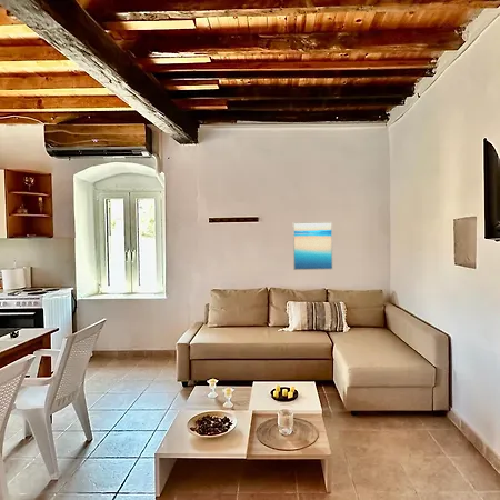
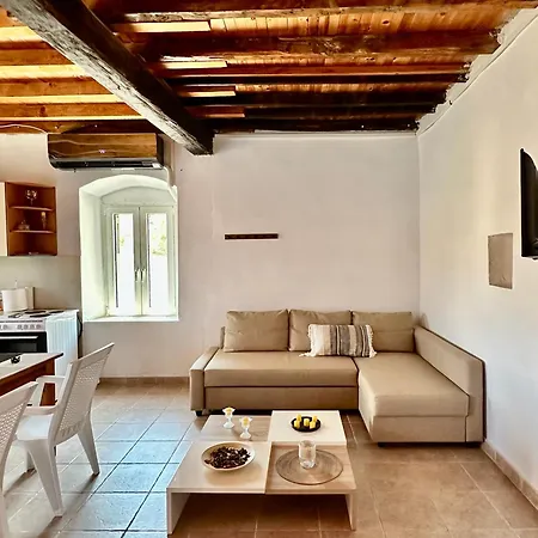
- wall art (312, 246)
